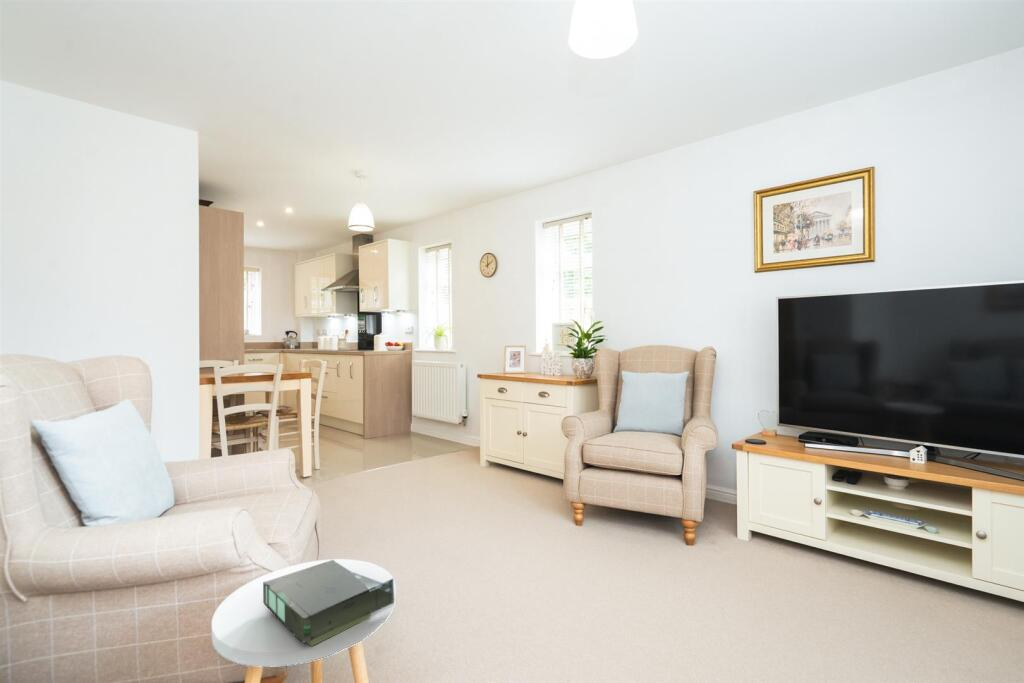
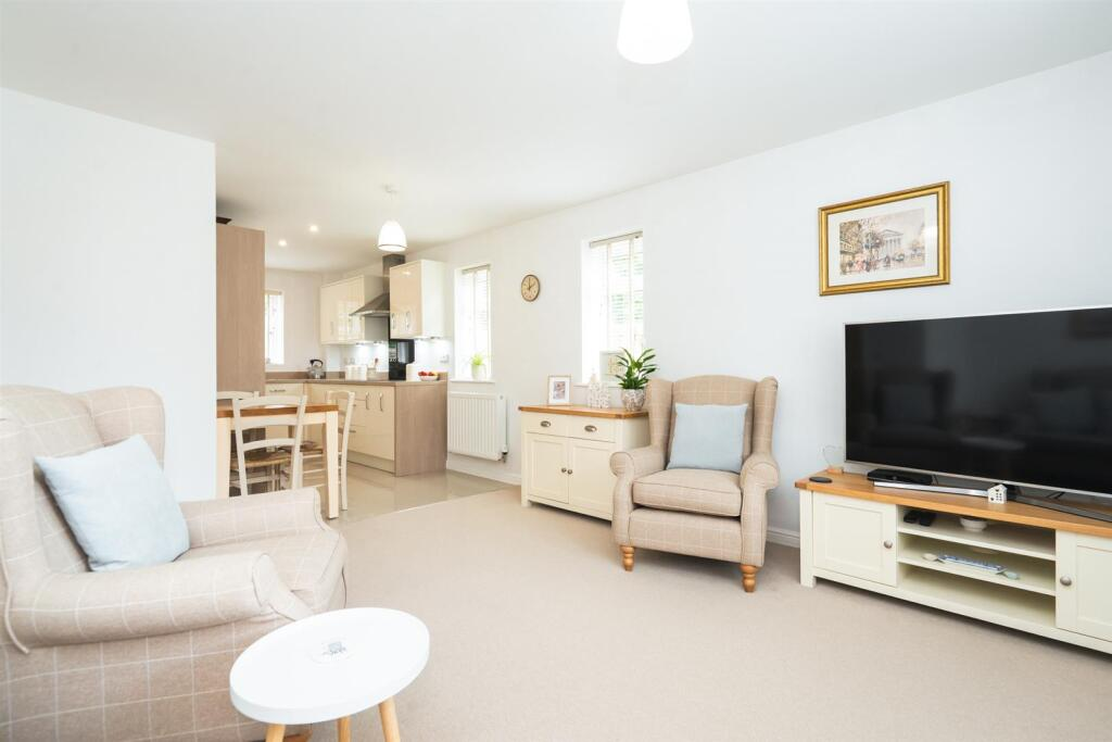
- box (329, 594)
